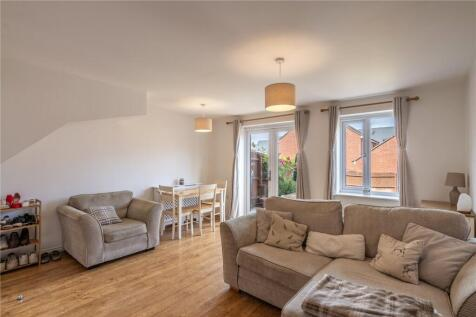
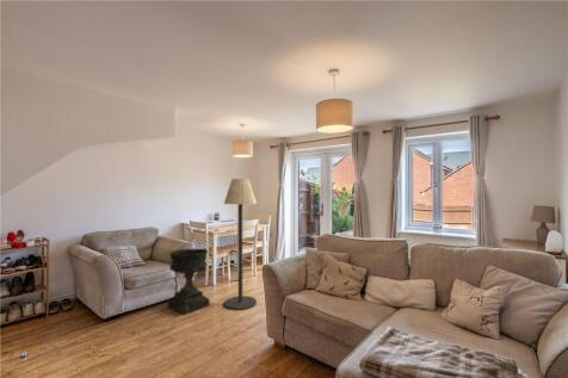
+ planter (189, 278)
+ floor lamp (240, 241)
